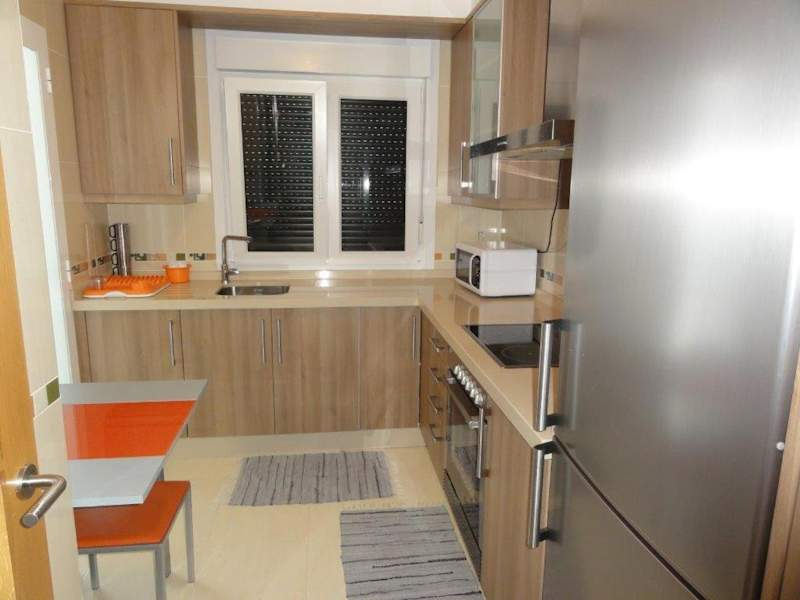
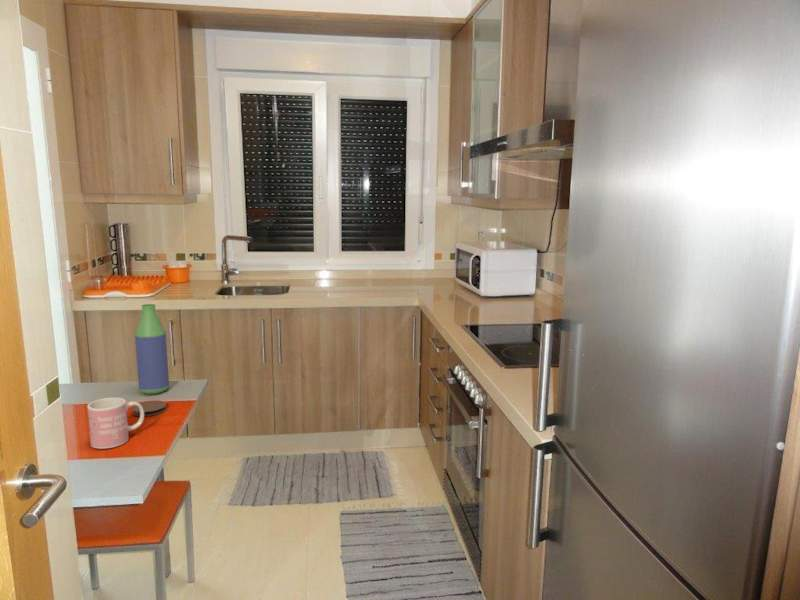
+ mug (114, 420)
+ bottle (151, 348)
+ coaster (149, 408)
